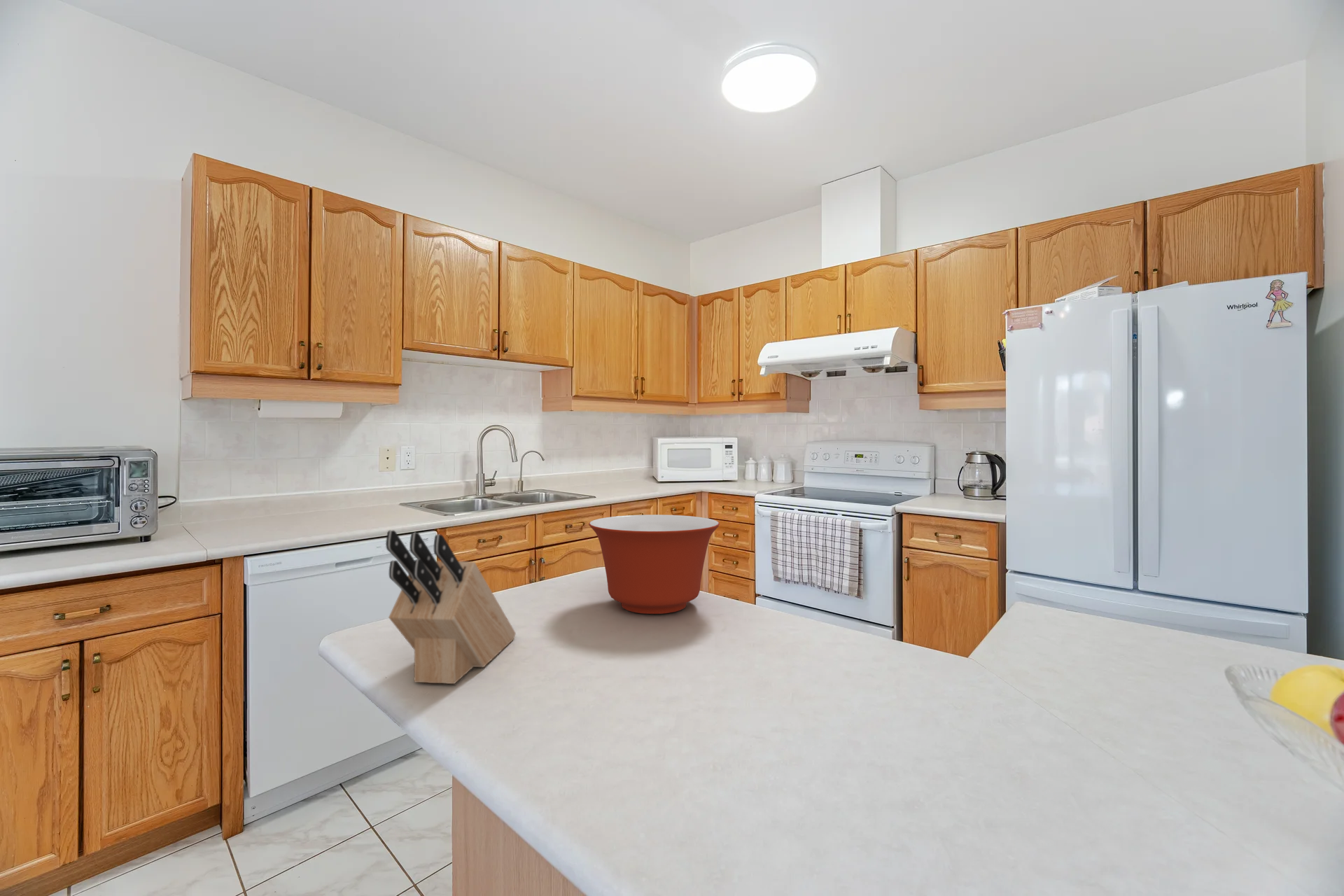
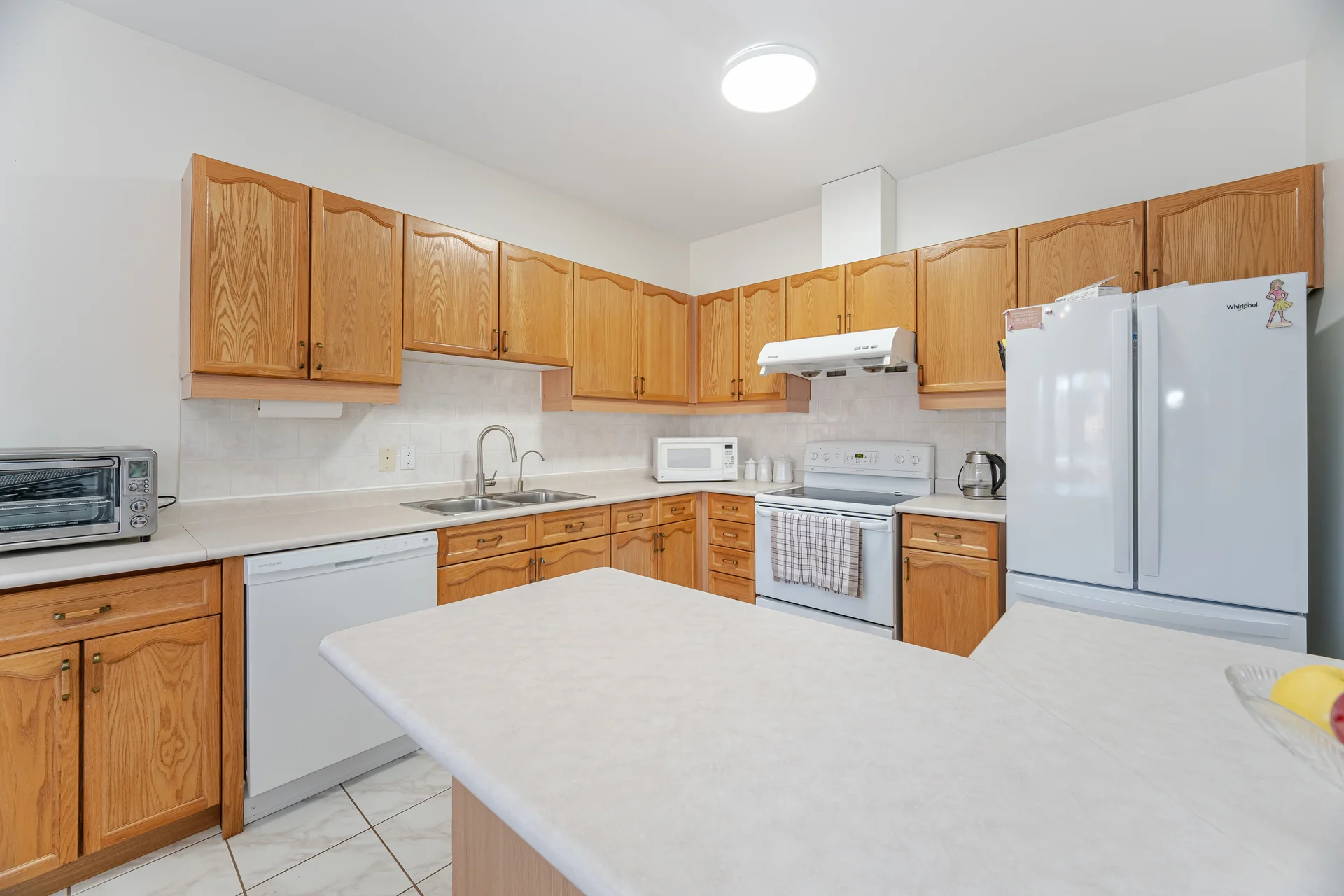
- mixing bowl (654, 563)
- knife block (454, 594)
